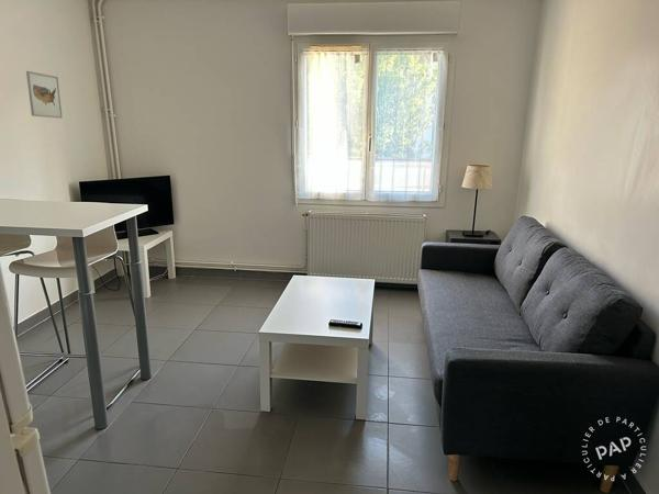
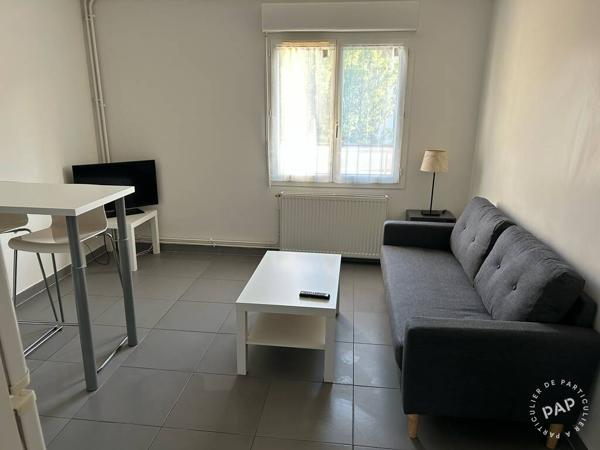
- wall art (45, 96)
